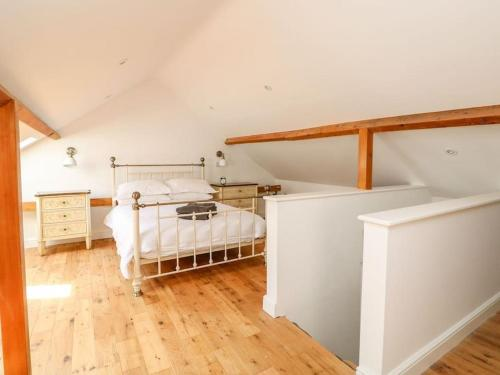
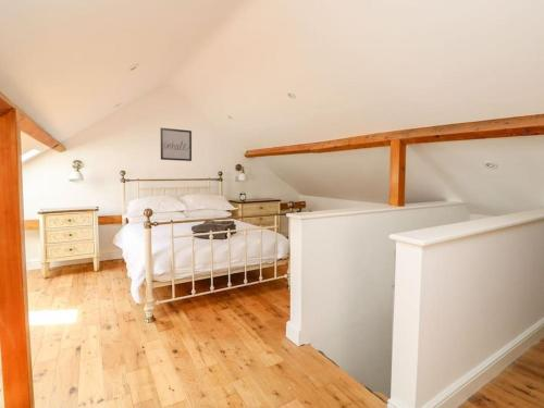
+ wall art (176, 145)
